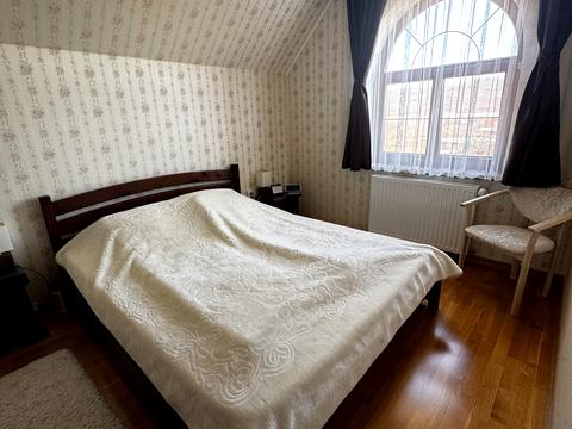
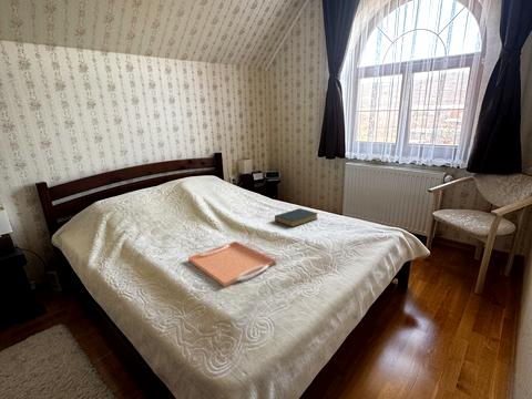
+ hardback book (296, 216)
+ serving tray (231, 260)
